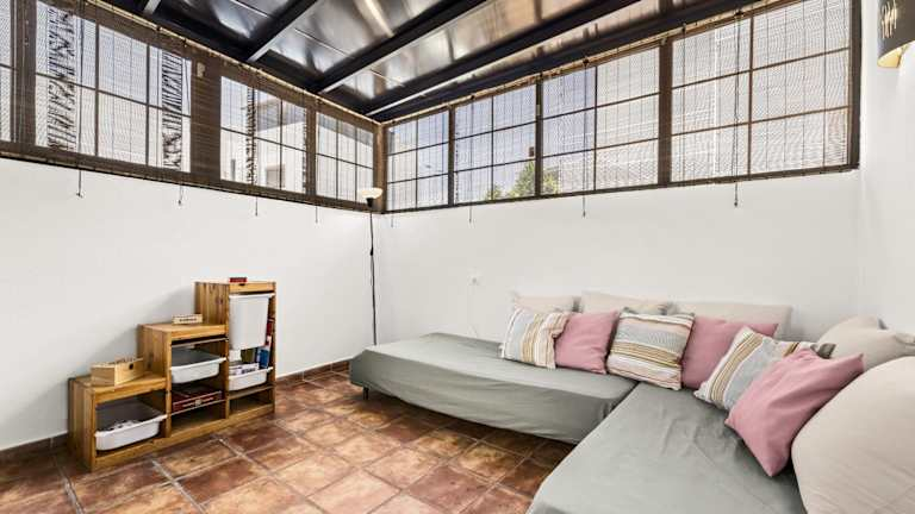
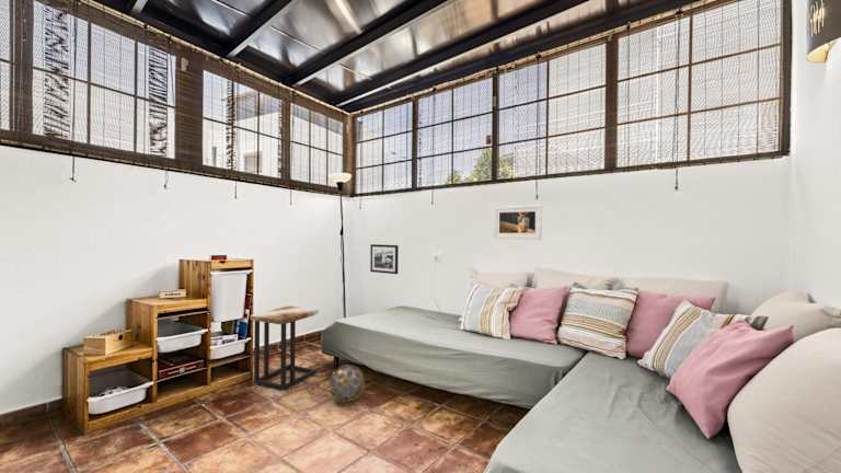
+ picture frame (383, 258)
+ side table (285, 345)
+ ball (346, 382)
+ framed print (517, 222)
